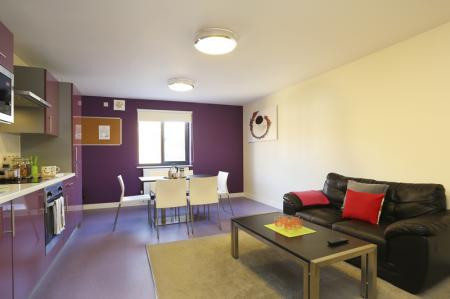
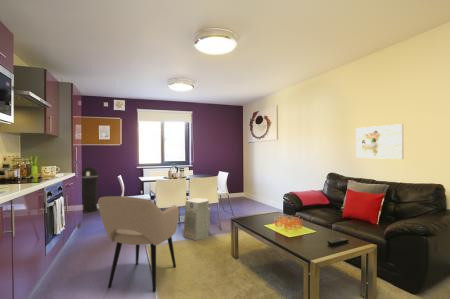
+ trash can (89, 188)
+ fan (198, 217)
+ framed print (377, 142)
+ armchair (140, 235)
